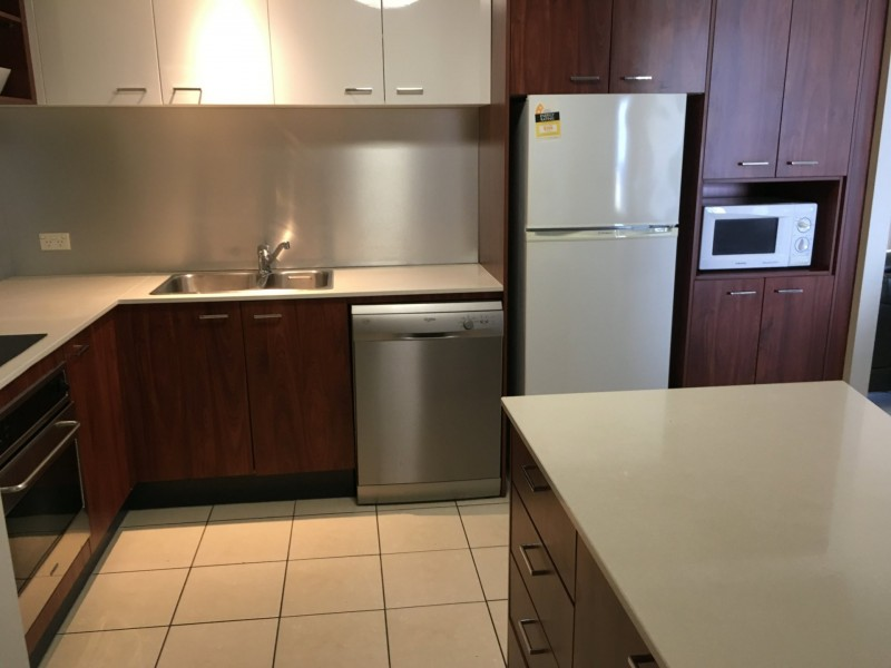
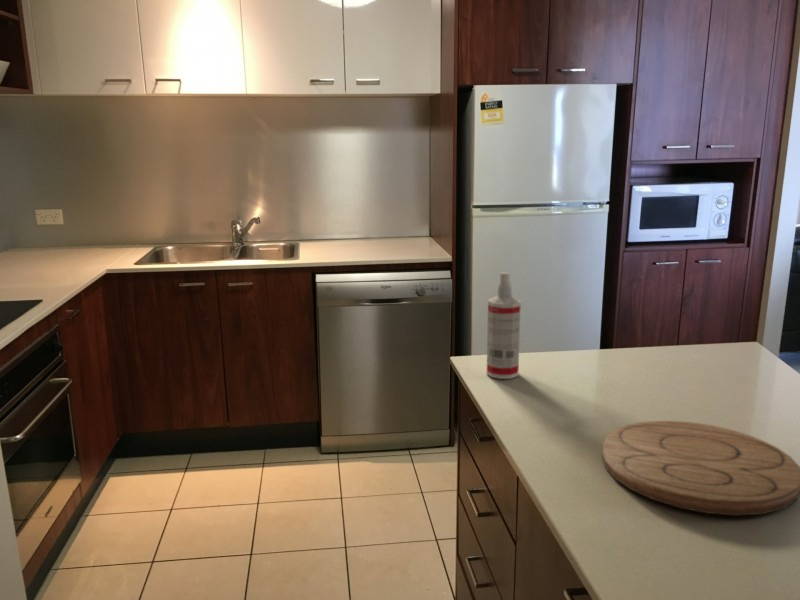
+ spray bottle (503, 324)
+ cutting board (697, 462)
